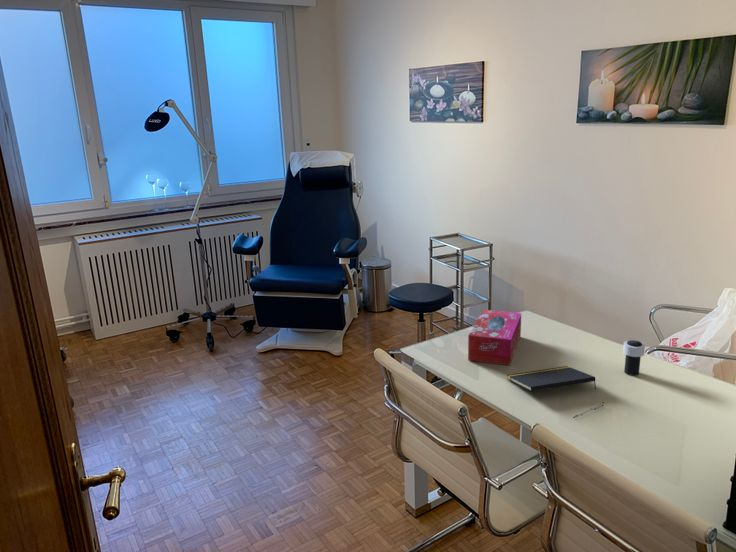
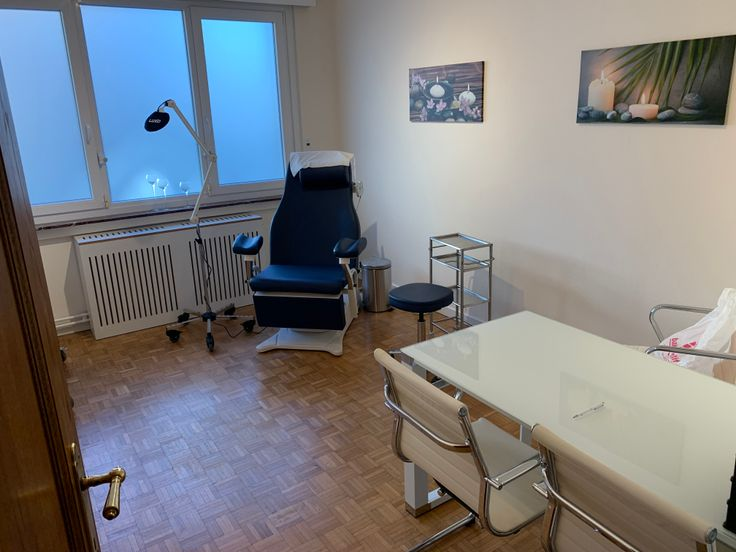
- tissue box (495, 335)
- notepad (549, 377)
- cup (633, 357)
